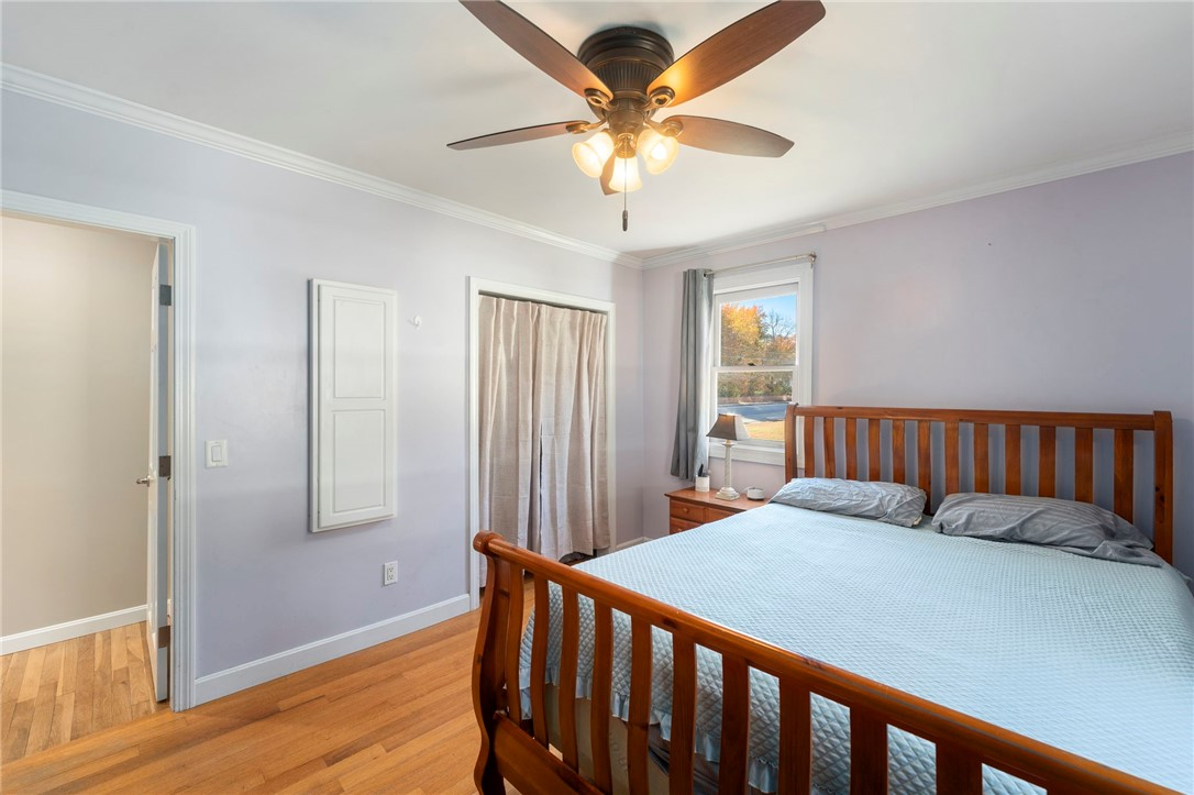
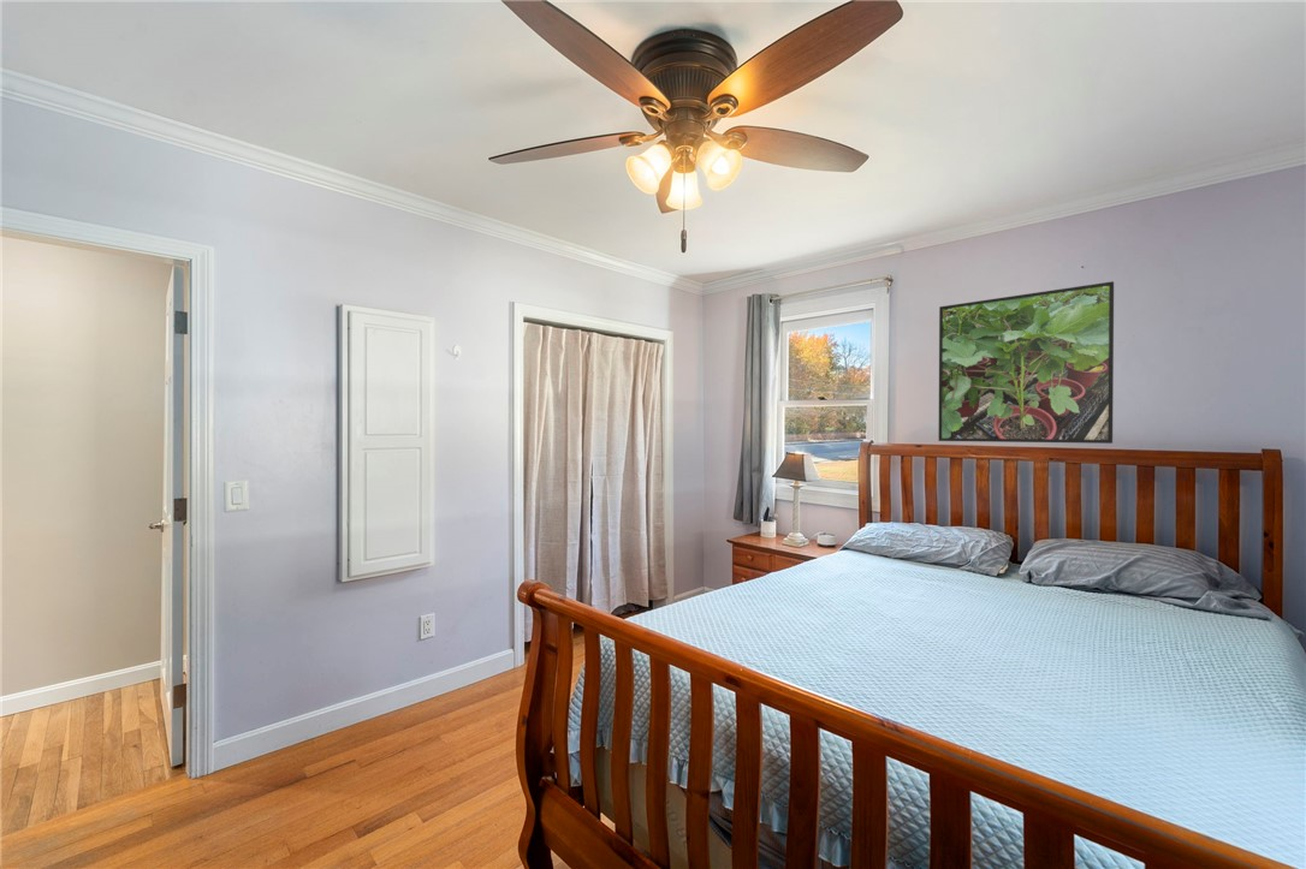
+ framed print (1017, 368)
